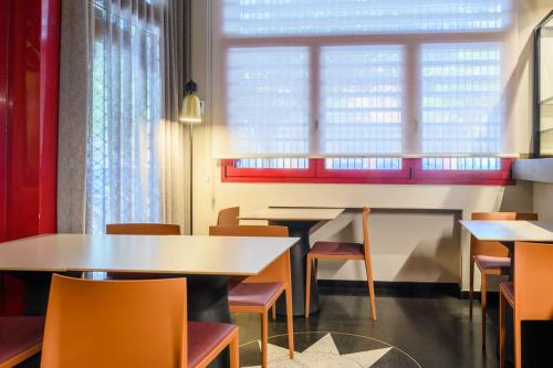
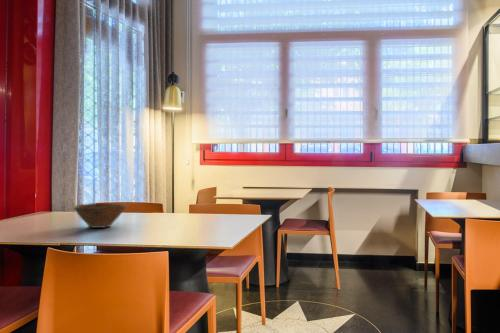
+ bowl (100, 215)
